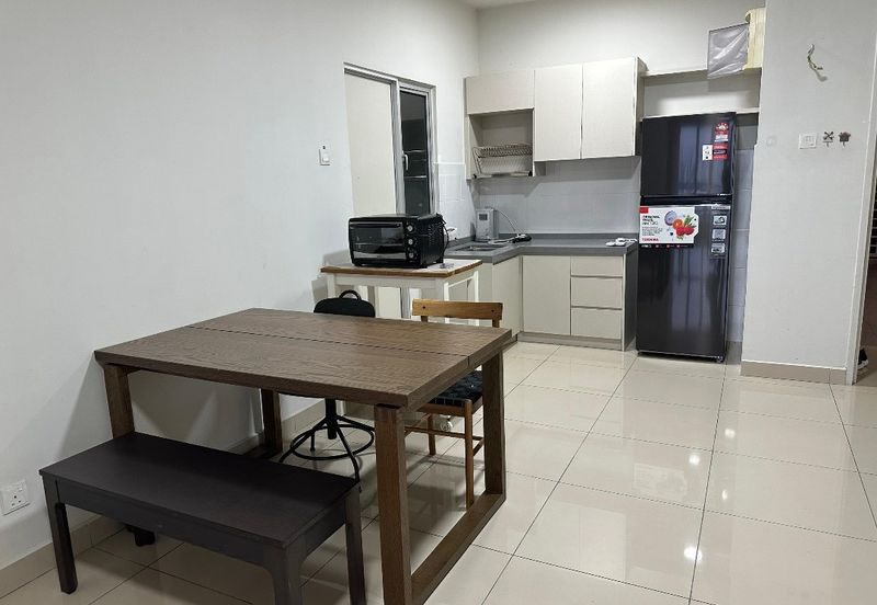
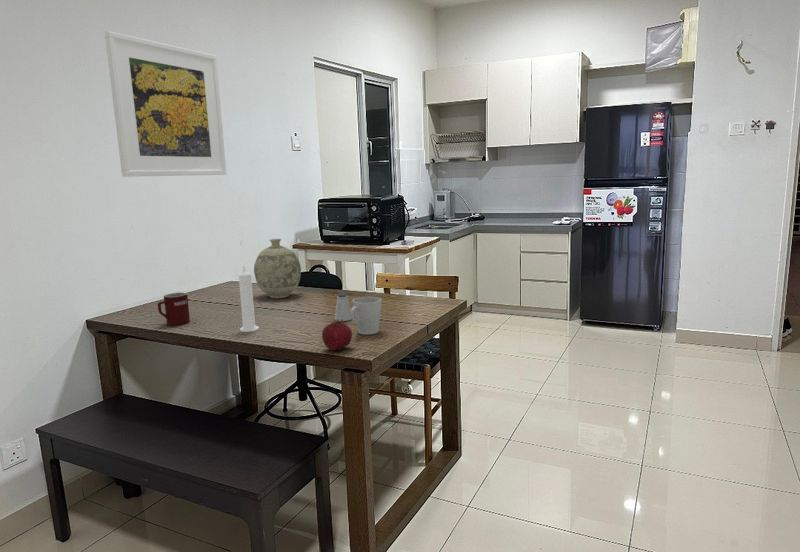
+ candle (246, 298)
+ decorative vase (277, 267)
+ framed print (172, 111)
+ fruit (336, 334)
+ saltshaker (342, 306)
+ mug (364, 316)
+ mug (172, 309)
